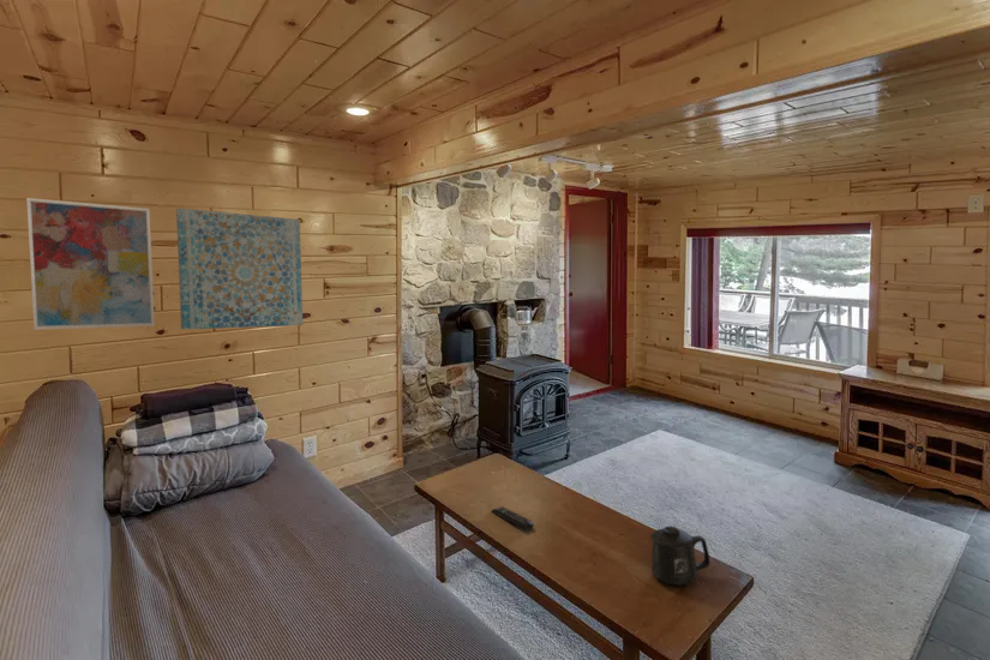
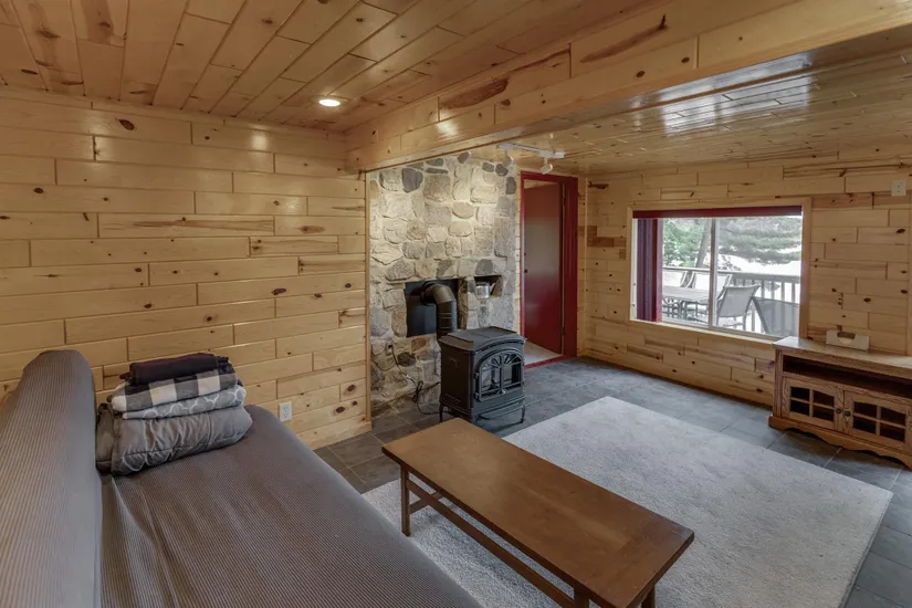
- mug (677, 552)
- wall art (94, 265)
- wall art (244, 270)
- remote control (511, 517)
